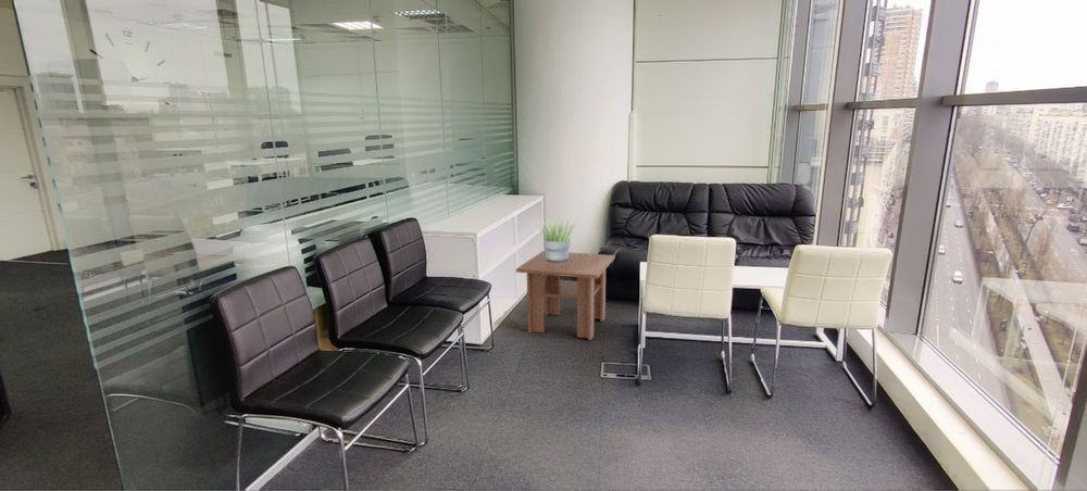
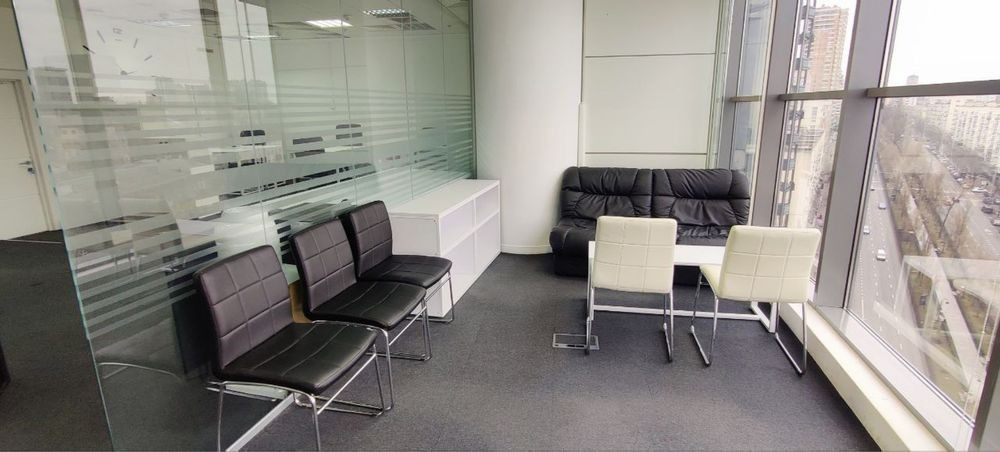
- potted plant (557, 240)
- coffee table (567, 293)
